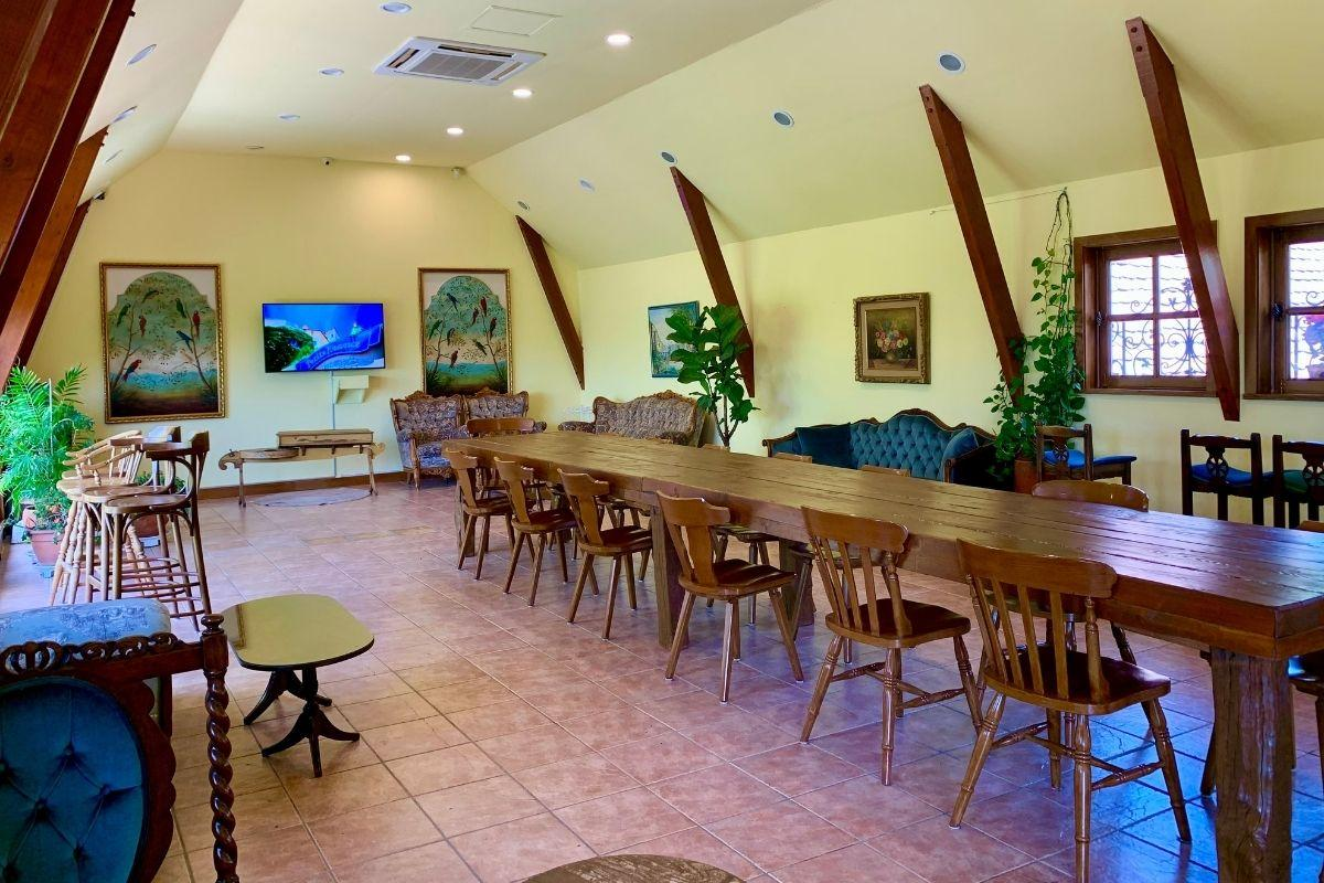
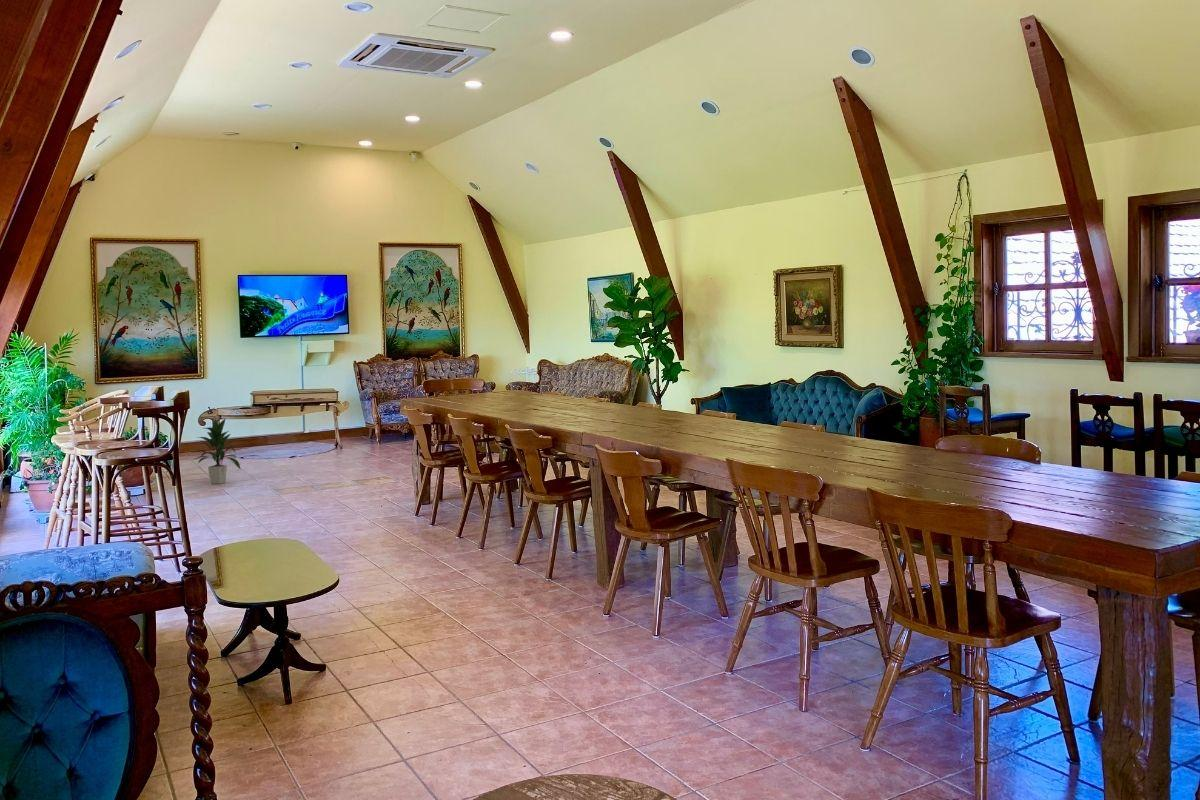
+ indoor plant (218, 451)
